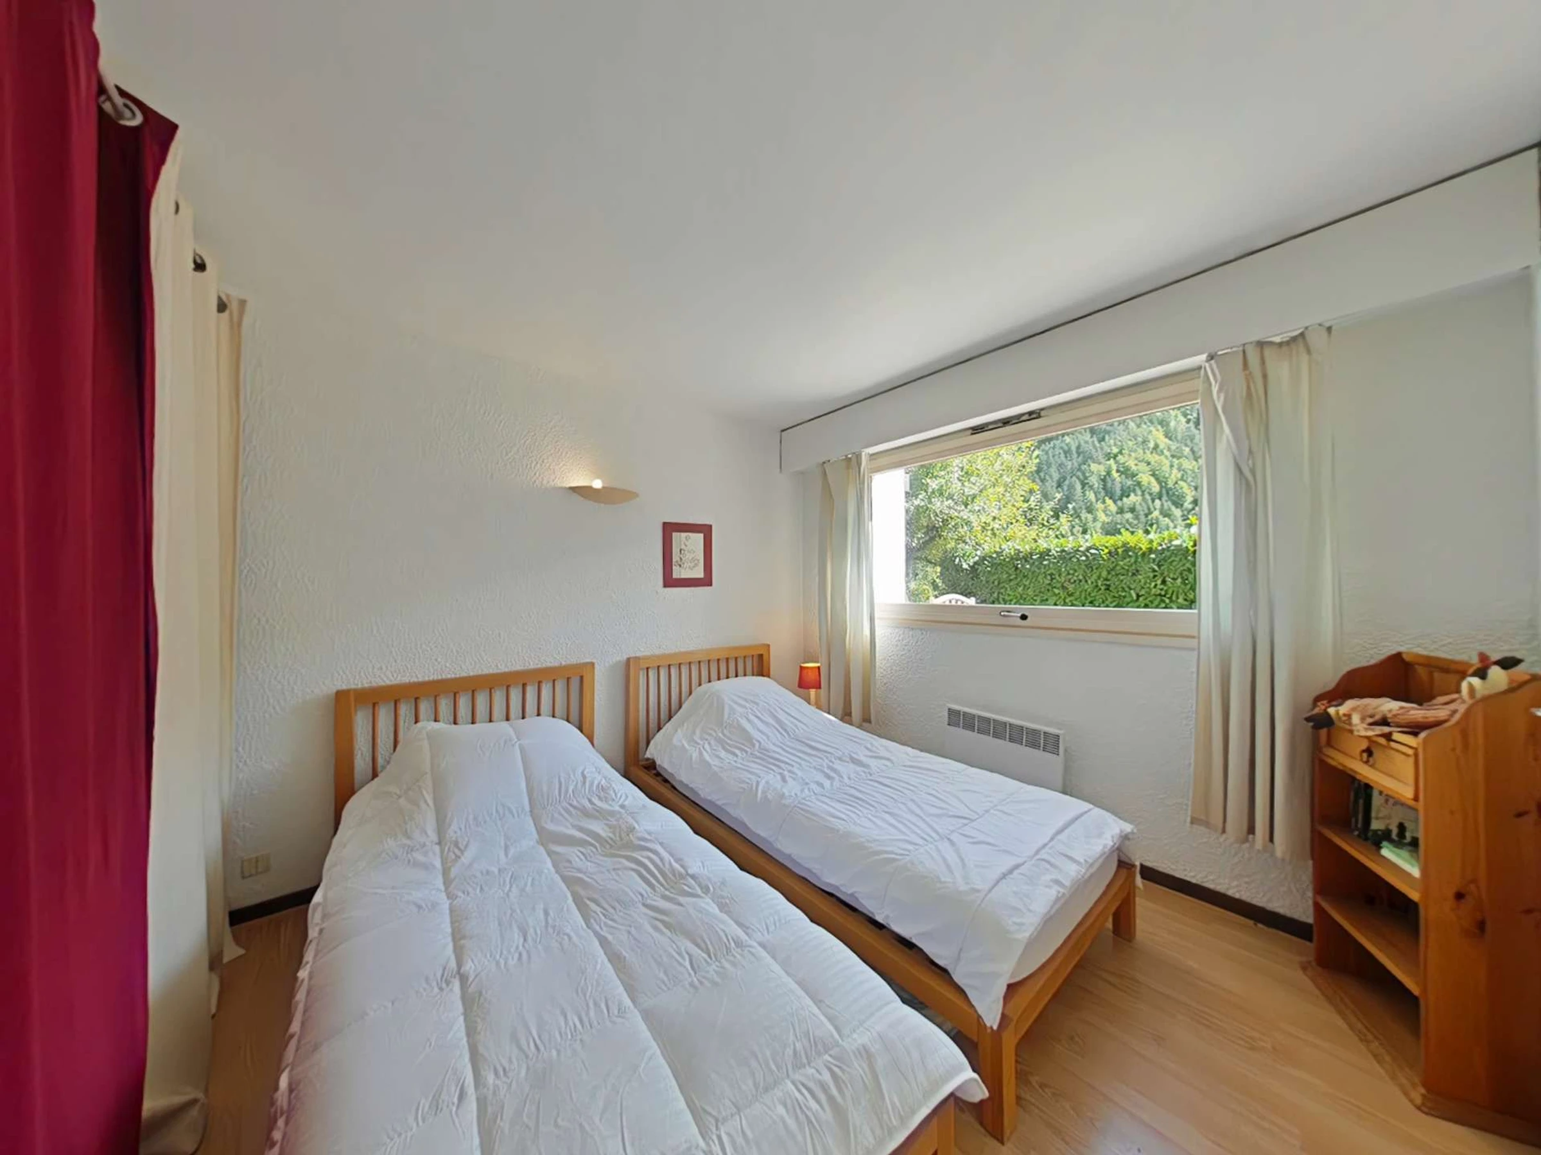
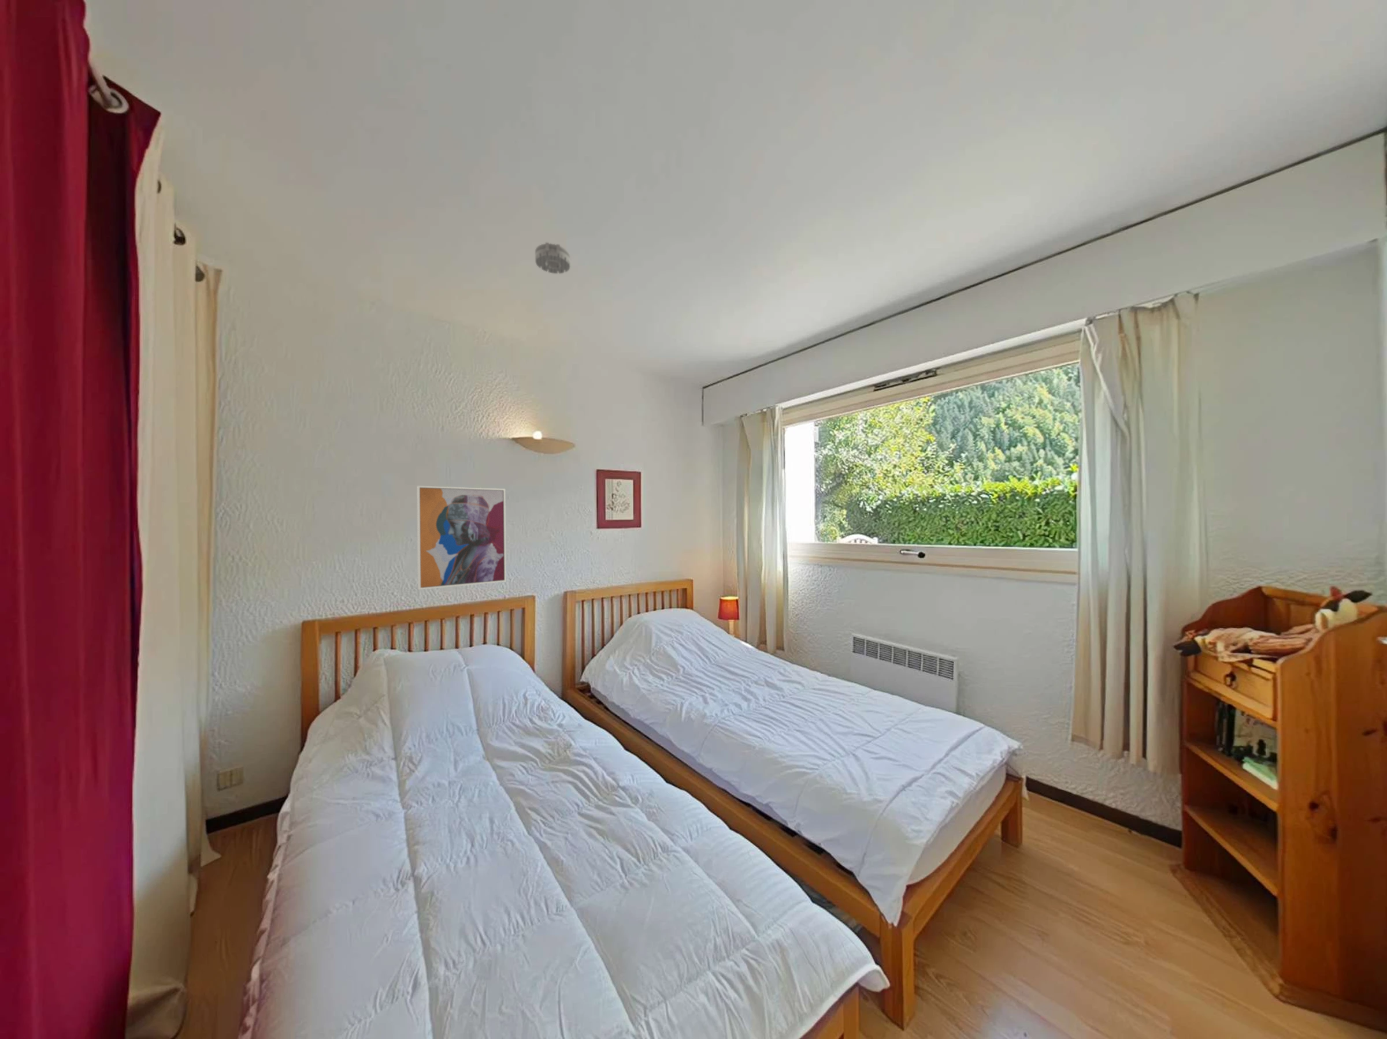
+ smoke detector (553, 258)
+ wall art (463, 536)
